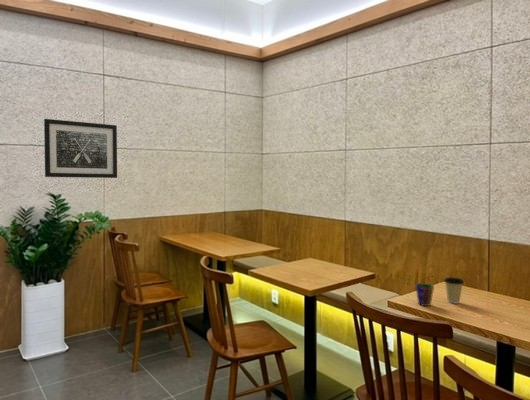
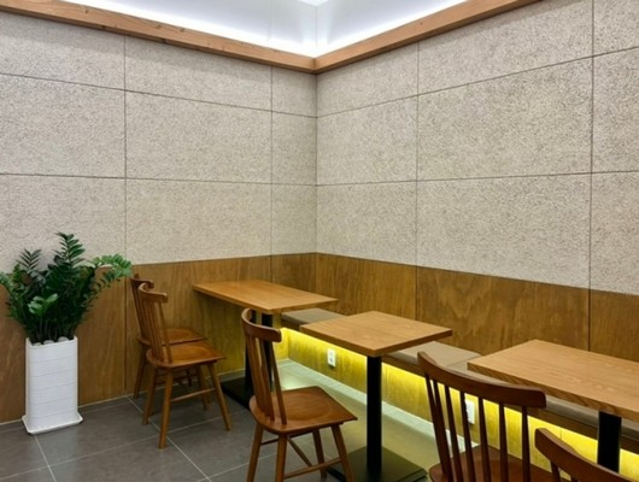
- cup (424, 295)
- wall art (82, 149)
- coffee cup (453, 290)
